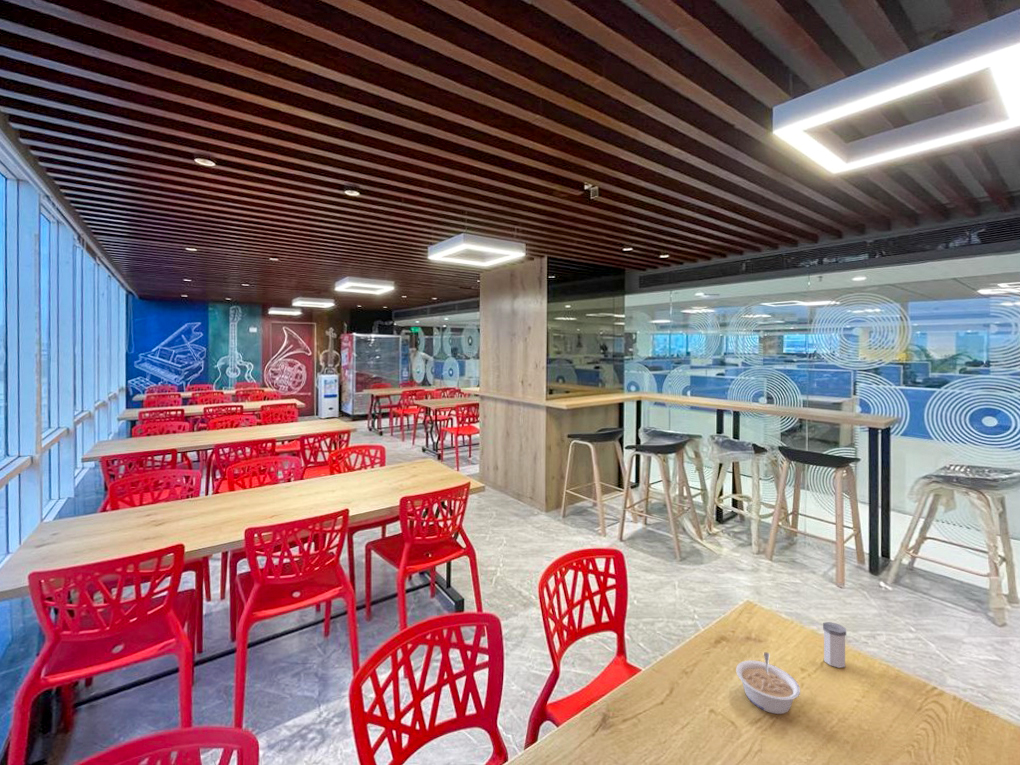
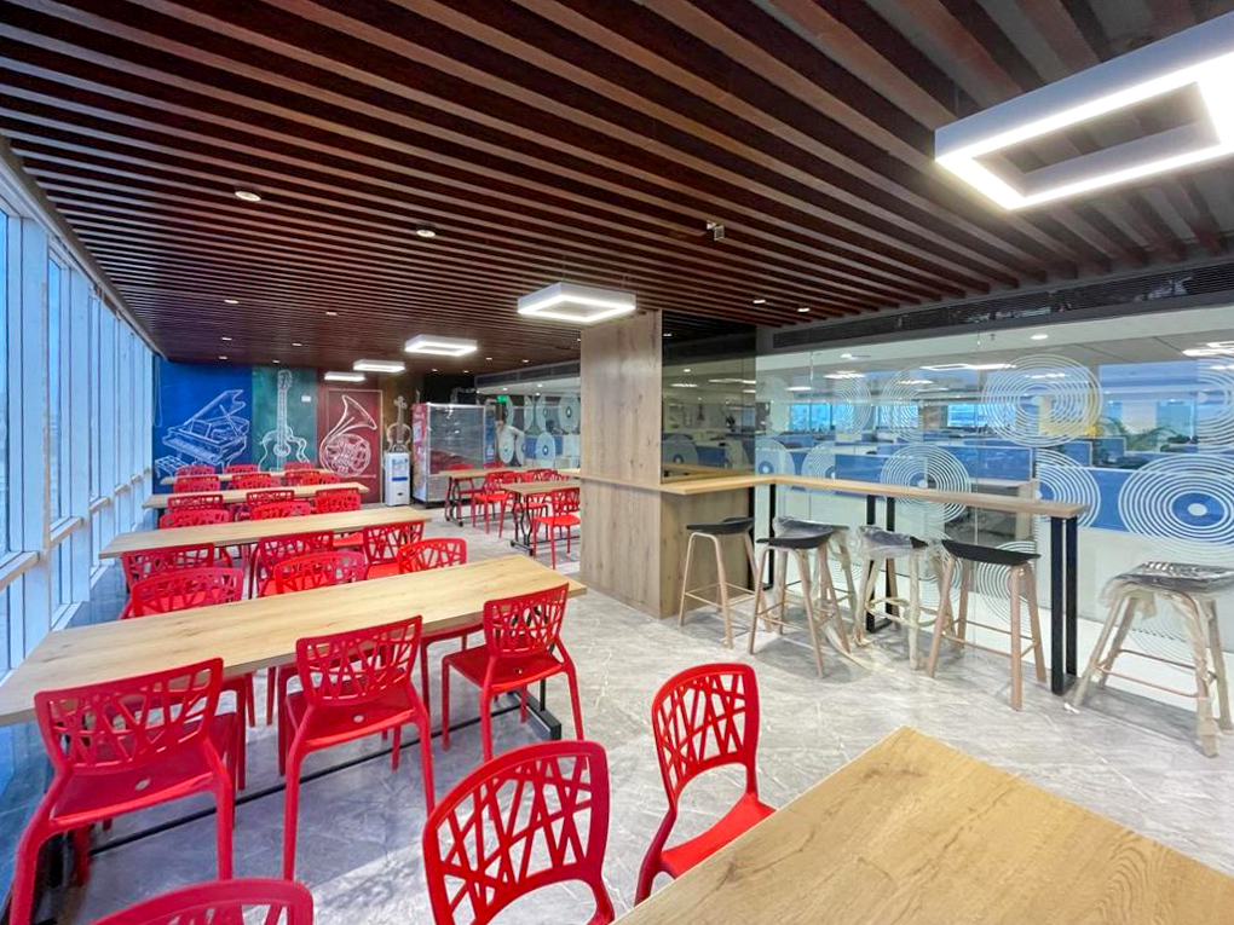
- legume (765, 685)
- salt shaker (834, 644)
